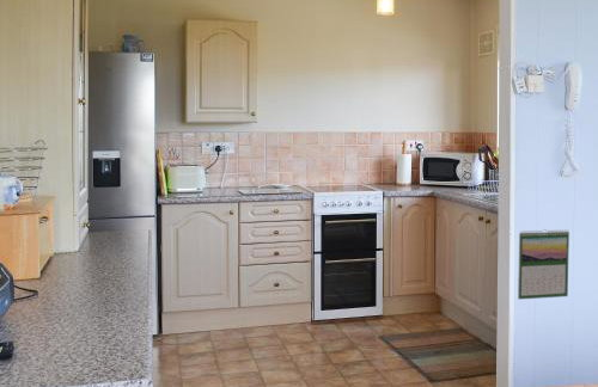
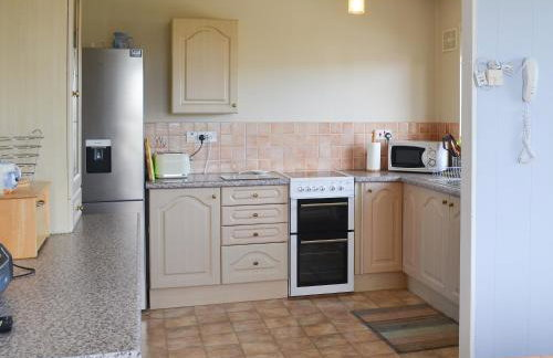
- calendar (543, 263)
